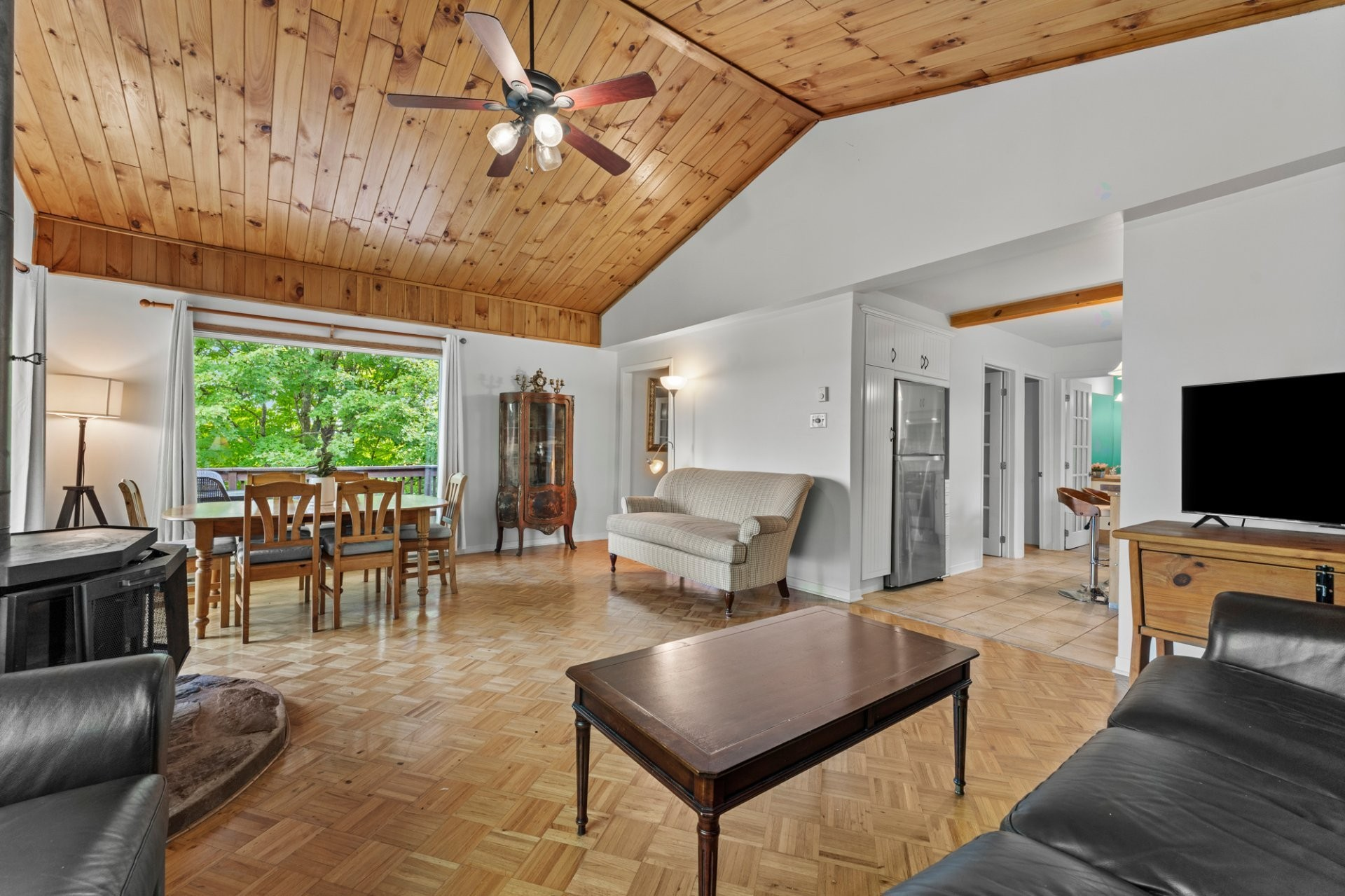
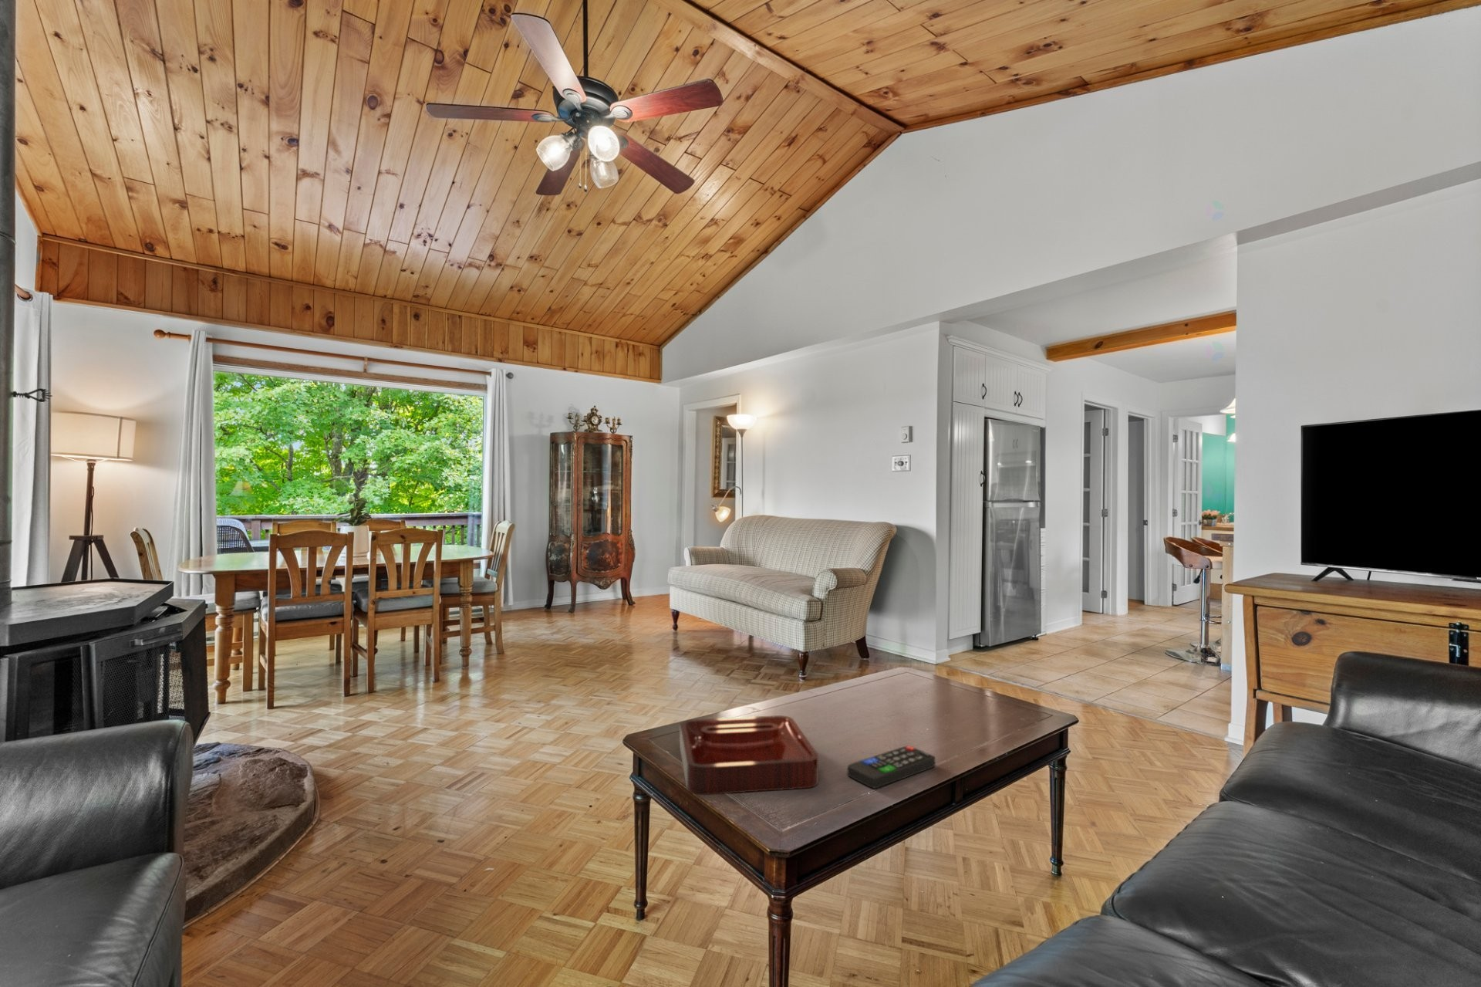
+ remote control (892, 764)
+ decorative tray (744, 751)
